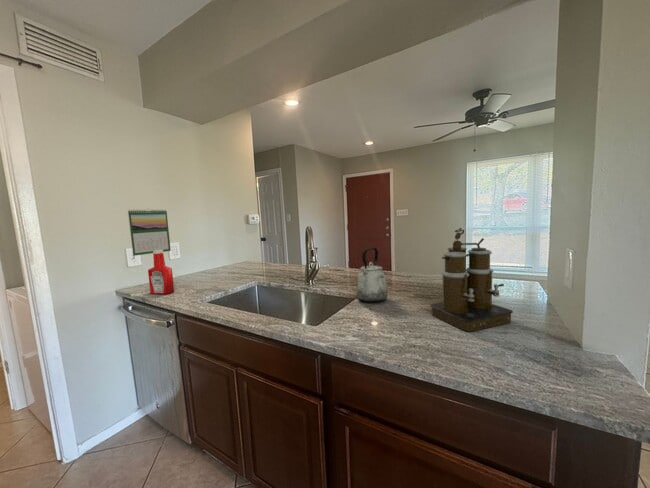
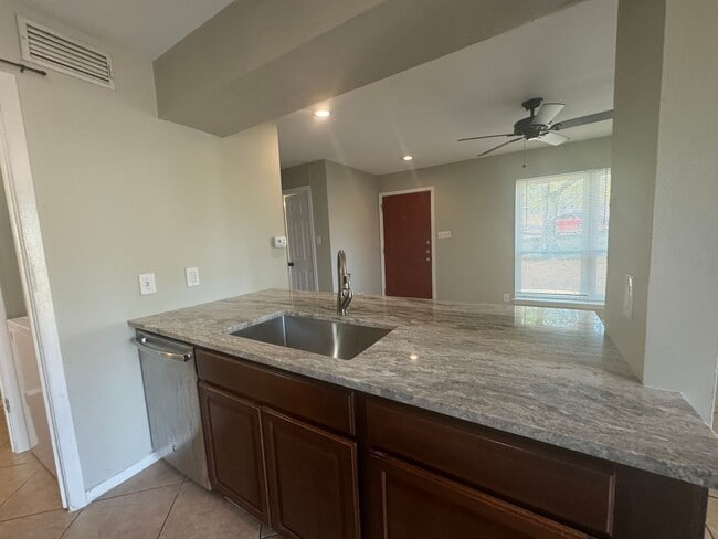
- kettle (373, 272)
- coffee maker (469, 273)
- calendar (150, 231)
- soap bottle (160, 271)
